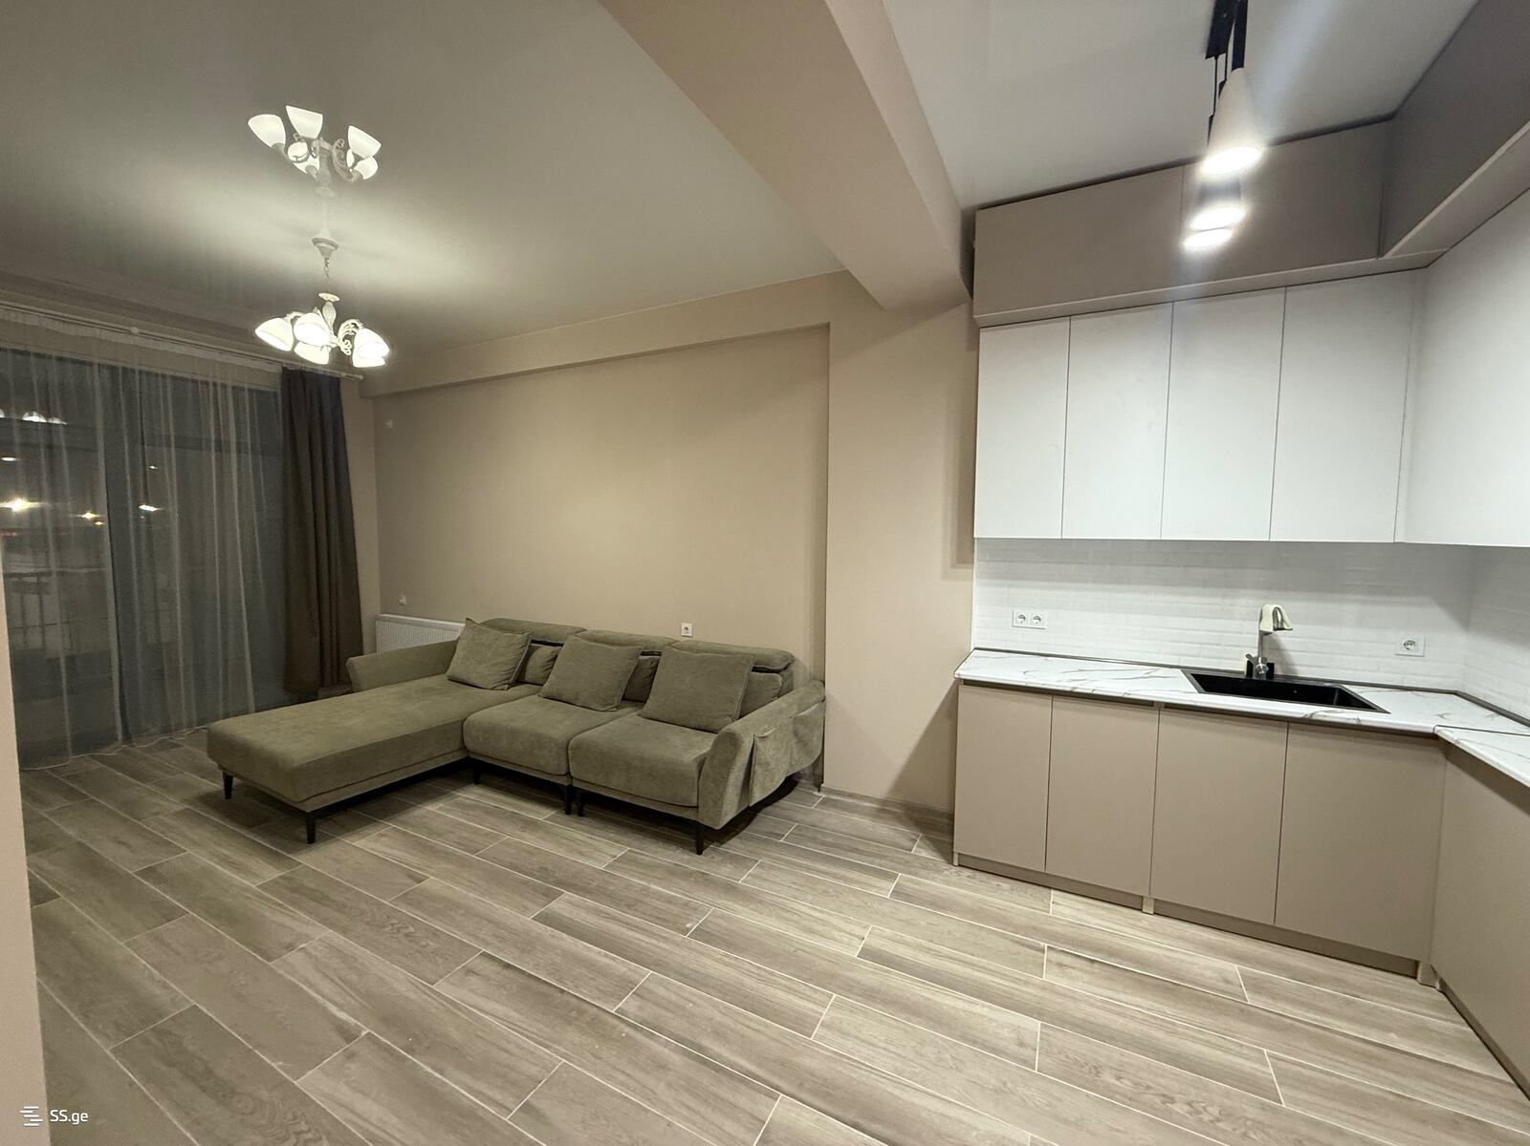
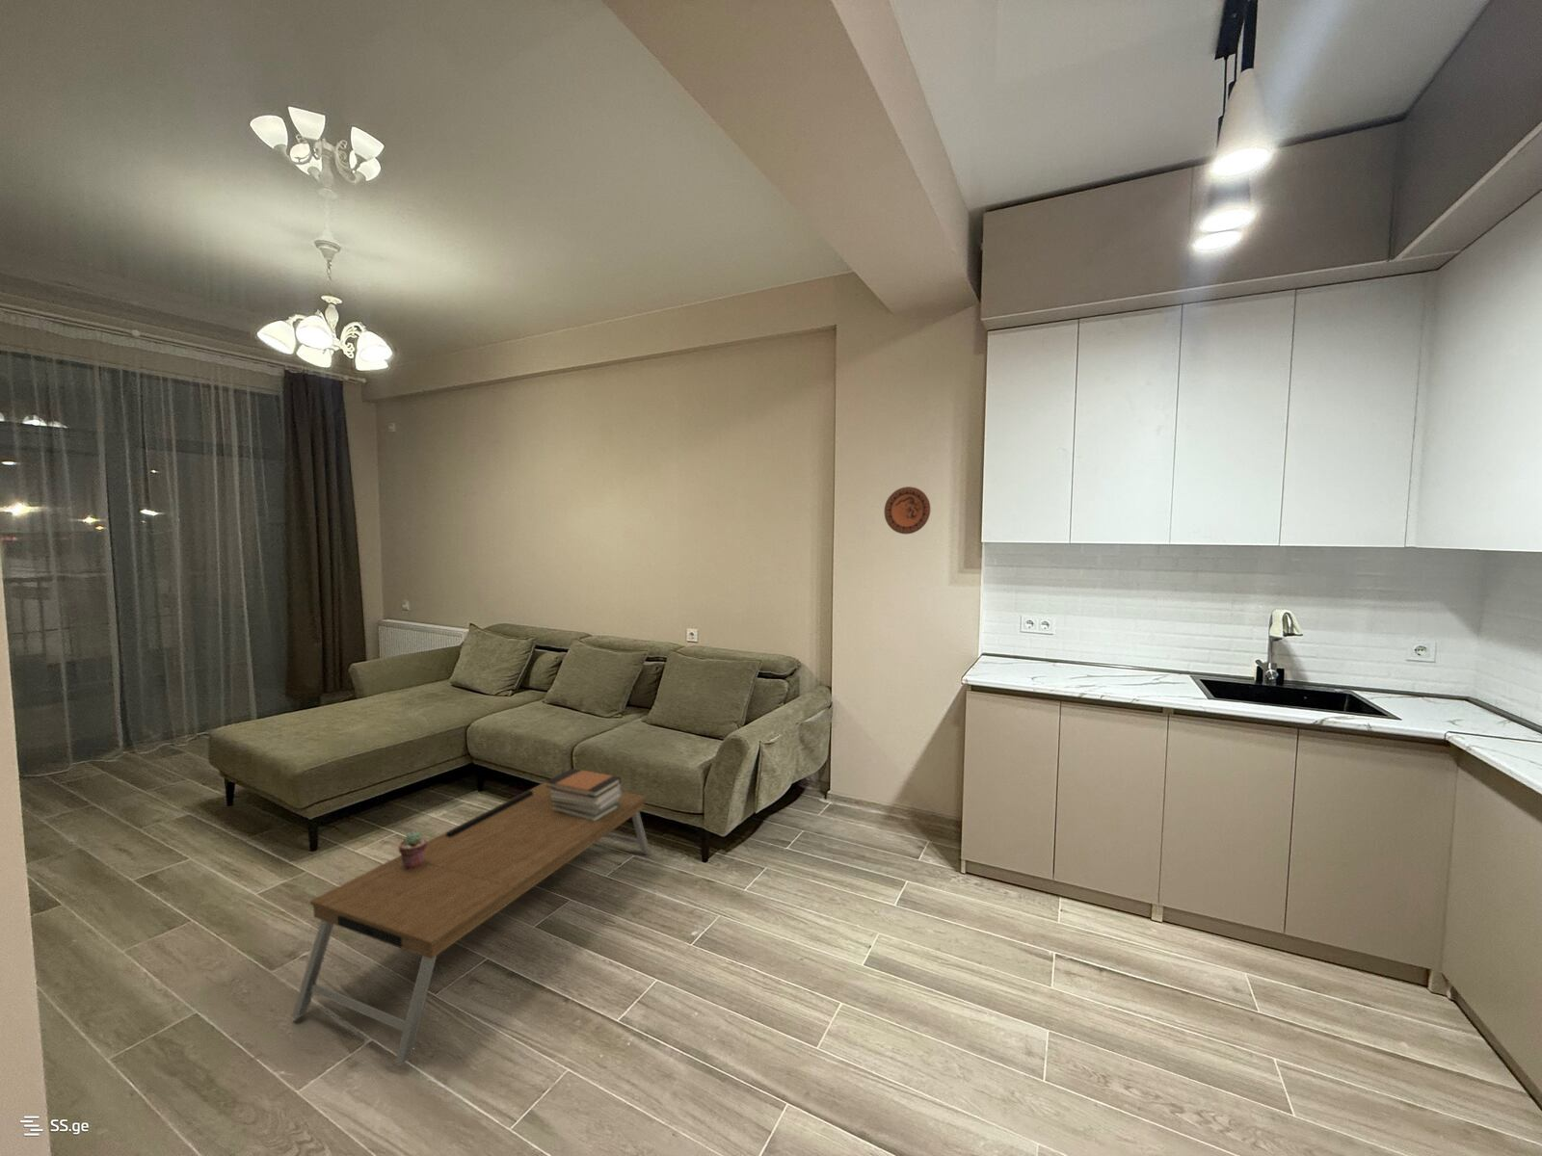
+ potted succulent (413, 844)
+ book stack (585, 790)
+ coffee table (508, 877)
+ decorative plate (907, 510)
